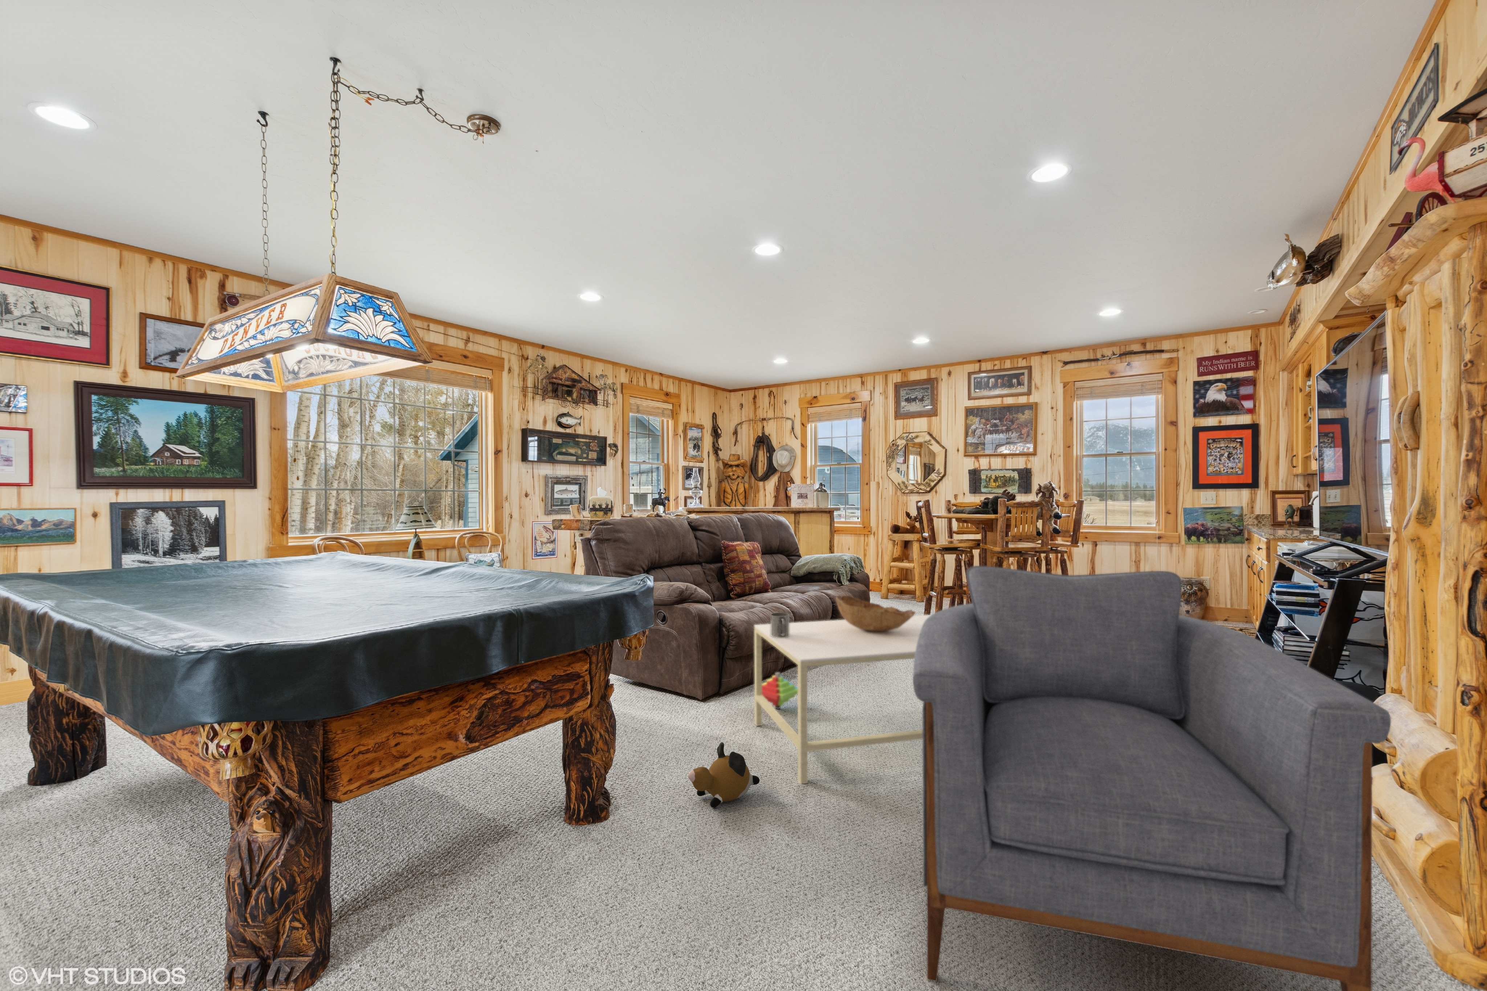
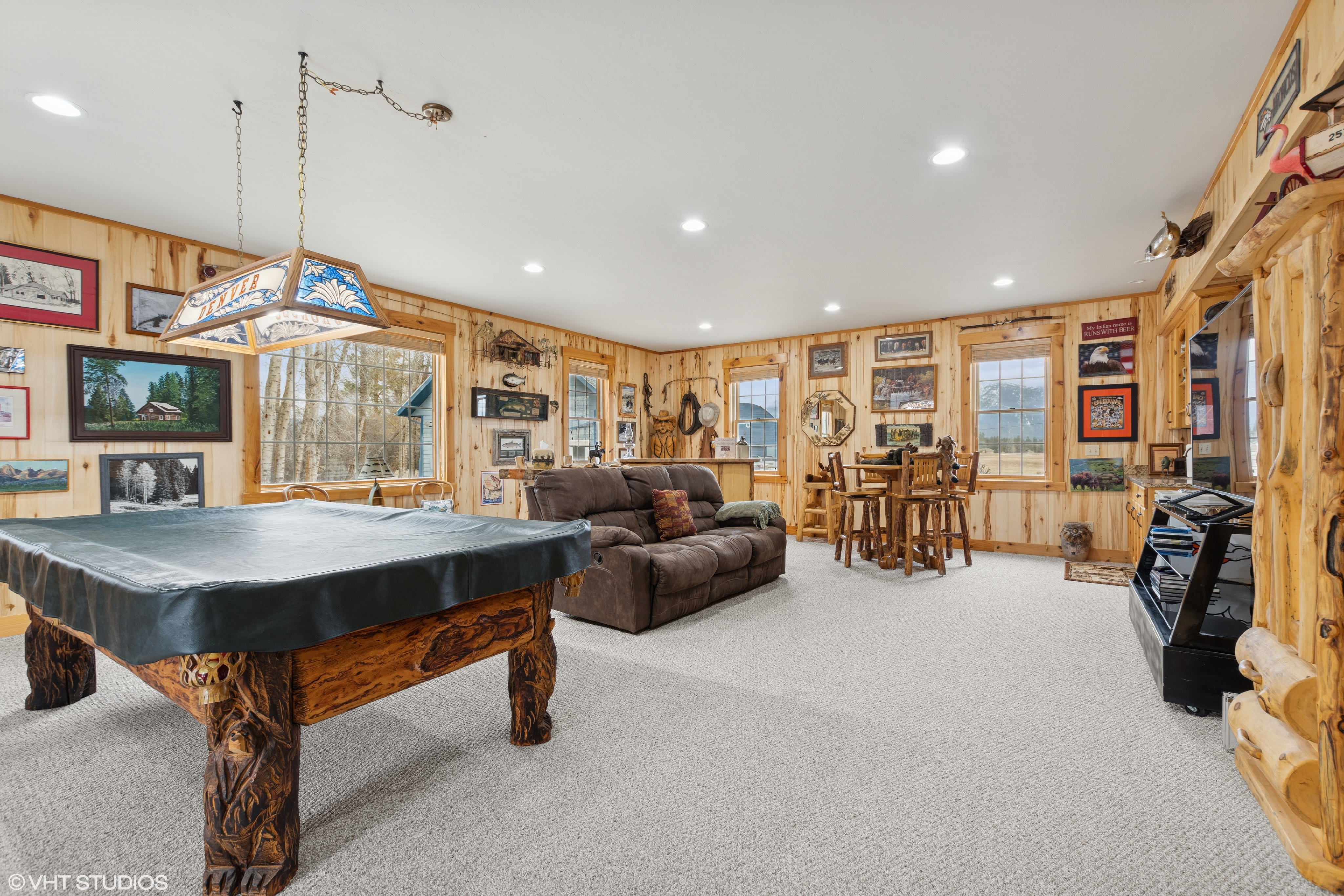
- plush toy (720, 773)
- coffee table (893, 660)
- stacking toy (778, 690)
- wooden bowl (874, 613)
- mug (781, 625)
- armchair (1085, 740)
